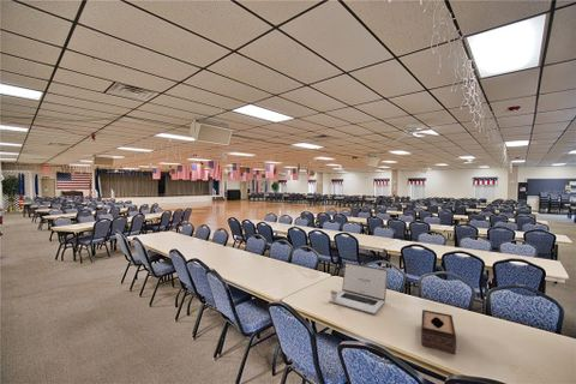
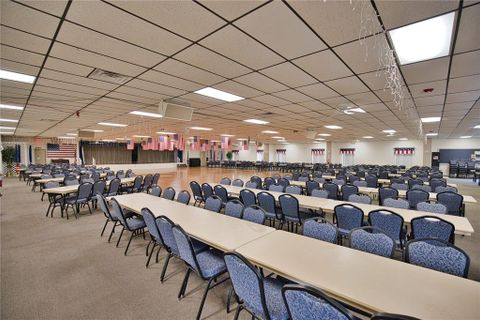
- tissue box (437, 329)
- laptop (358, 286)
